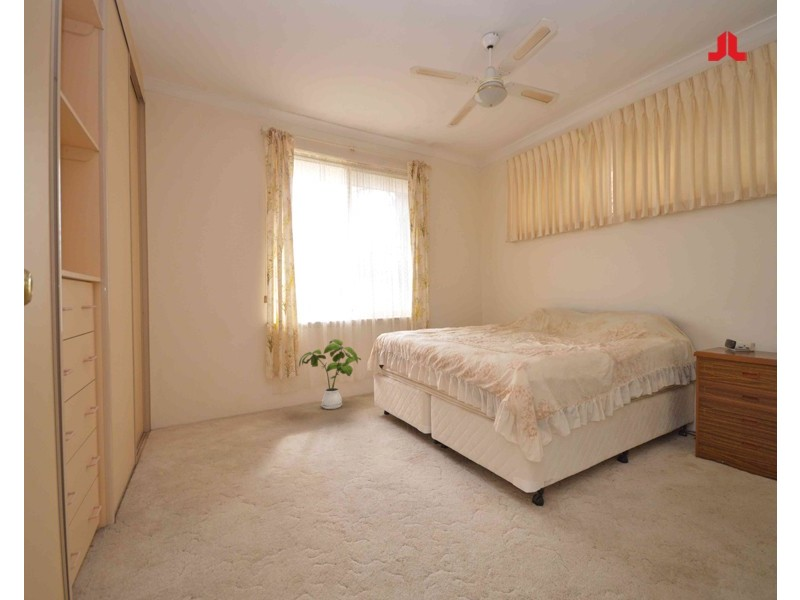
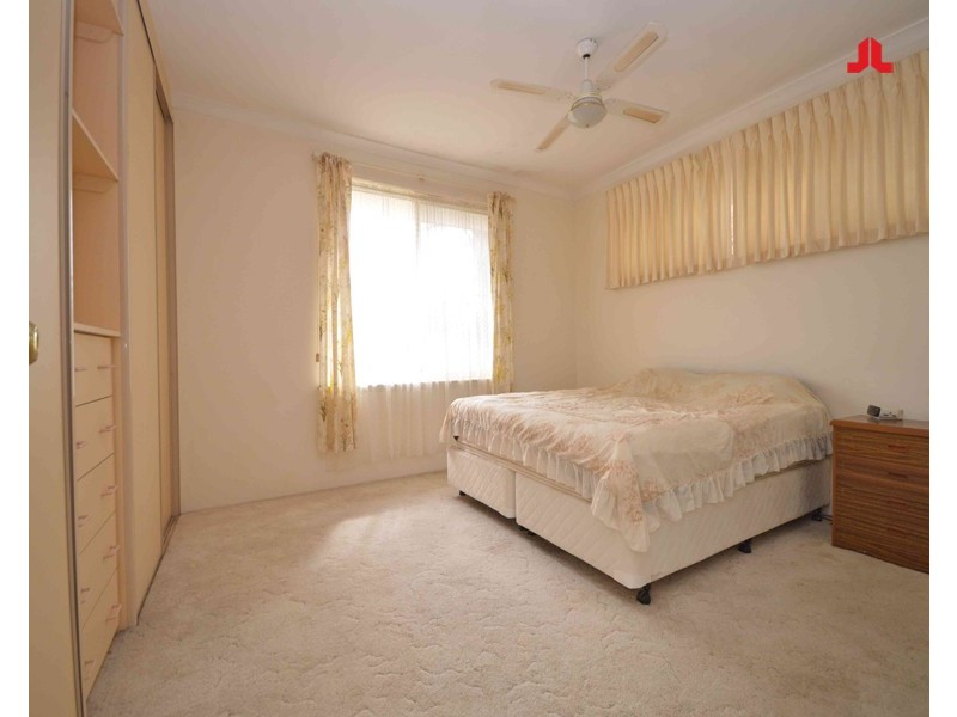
- house plant (338, 374)
